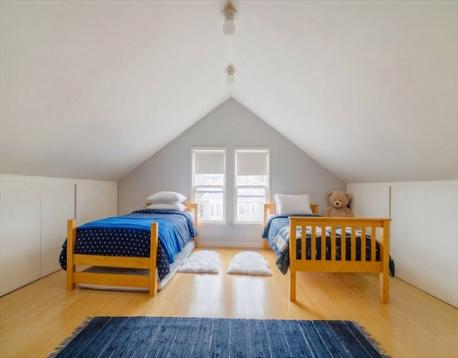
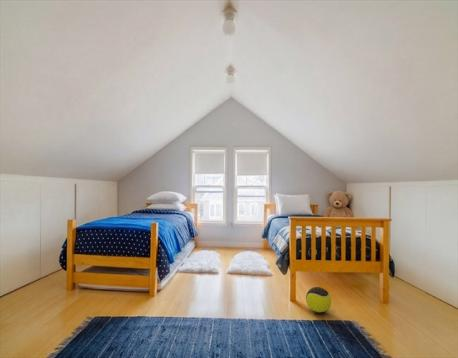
+ decorative ball (318, 299)
